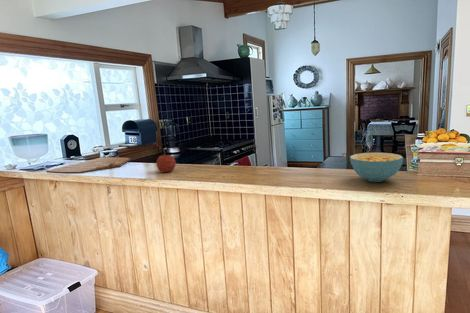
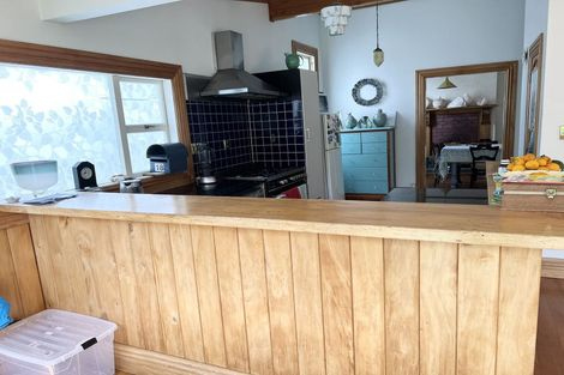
- cereal bowl (375, 168)
- cutting board (97, 163)
- fruit (165, 162)
